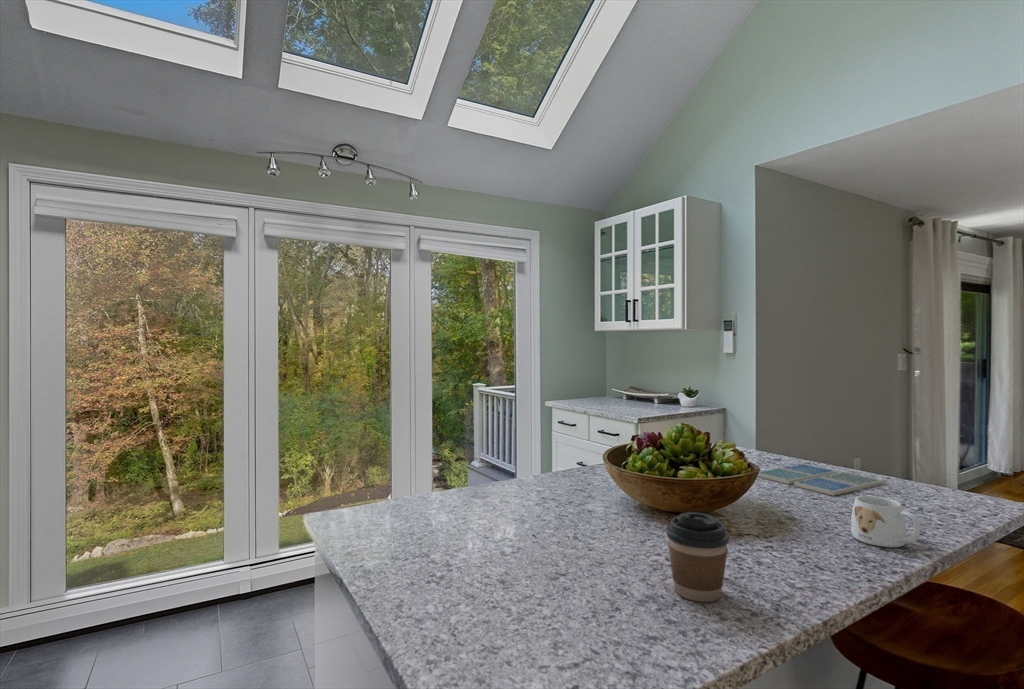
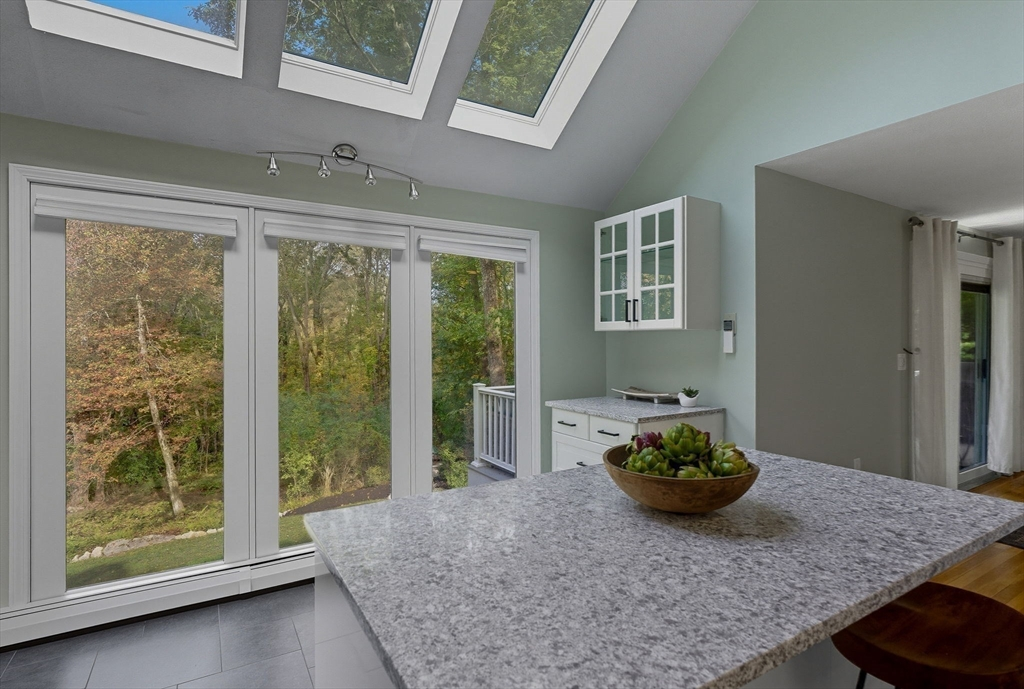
- mug (886, 523)
- coffee cup (697, 552)
- drink coaster (816, 478)
